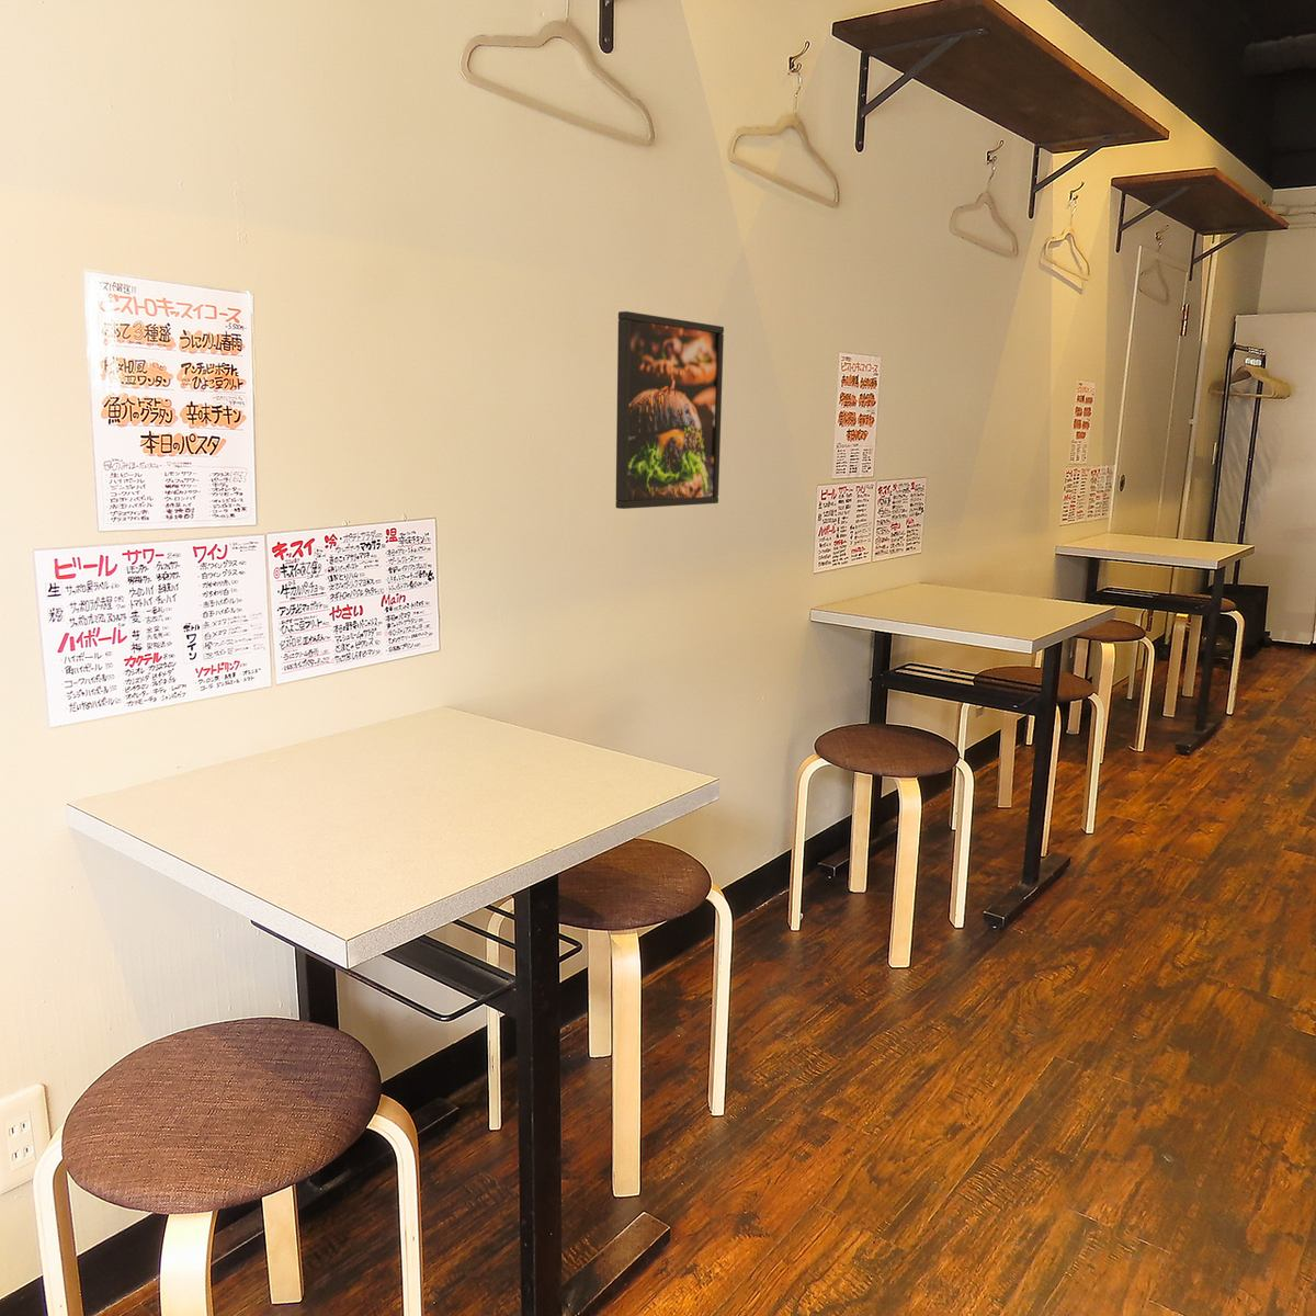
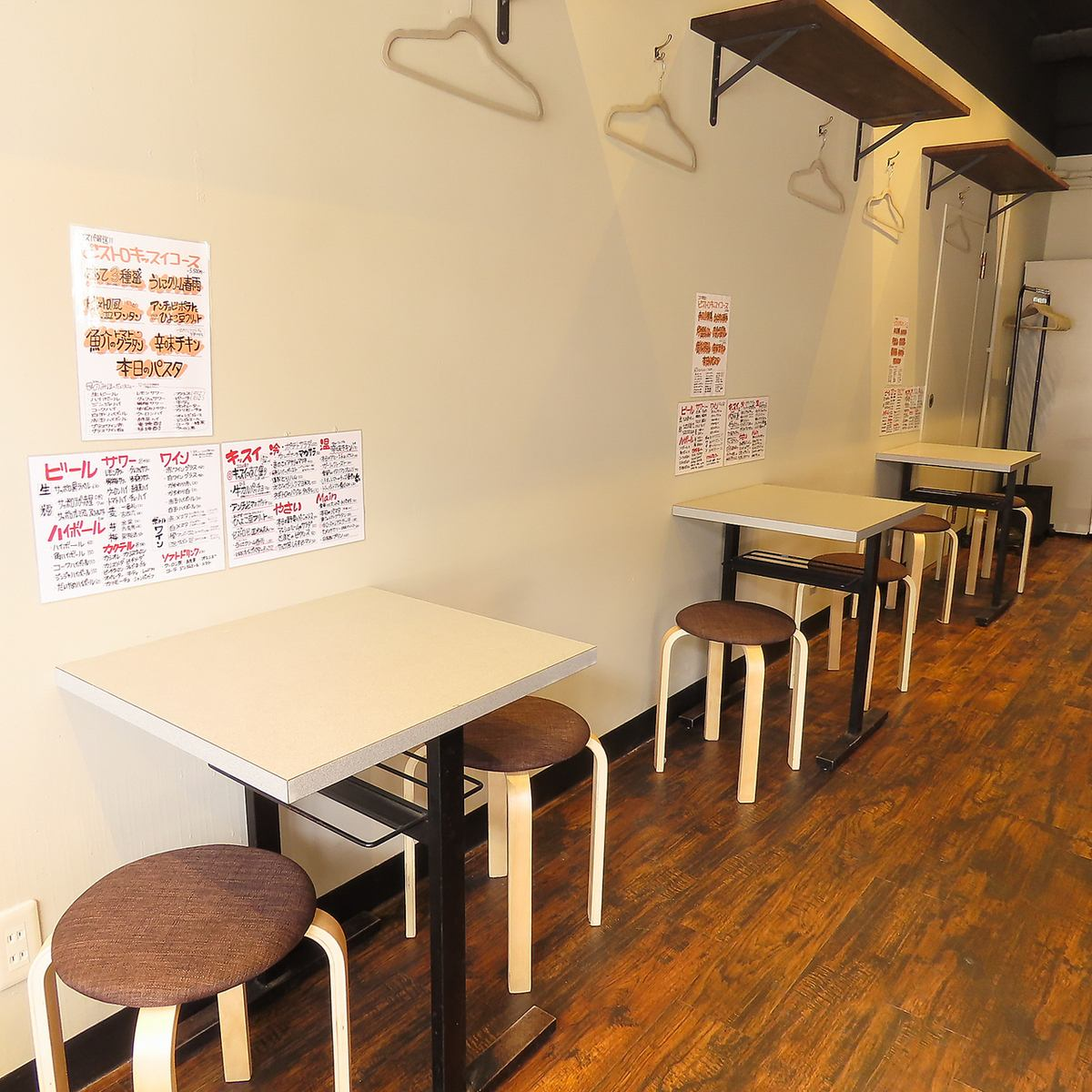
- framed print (671, 413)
